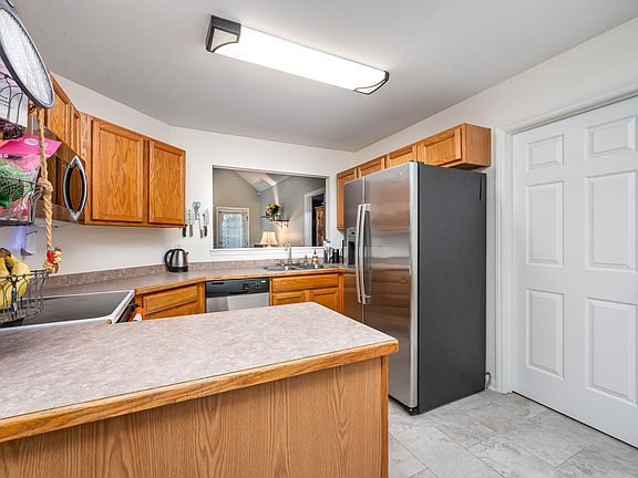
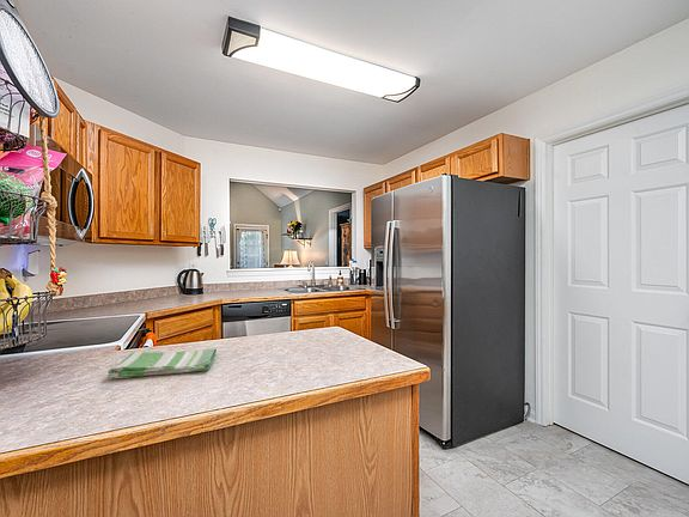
+ dish towel (167, 360)
